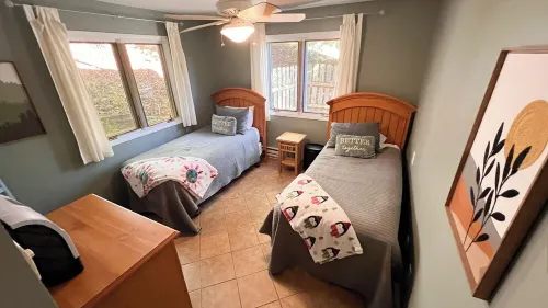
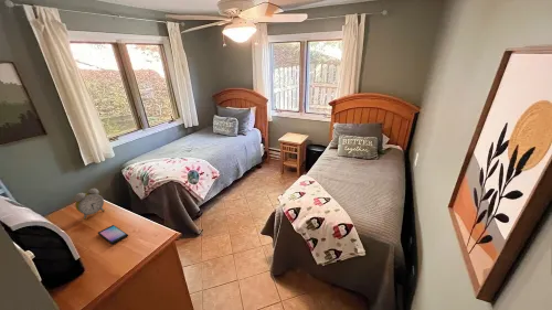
+ alarm clock (88, 202)
+ smartphone (113, 234)
